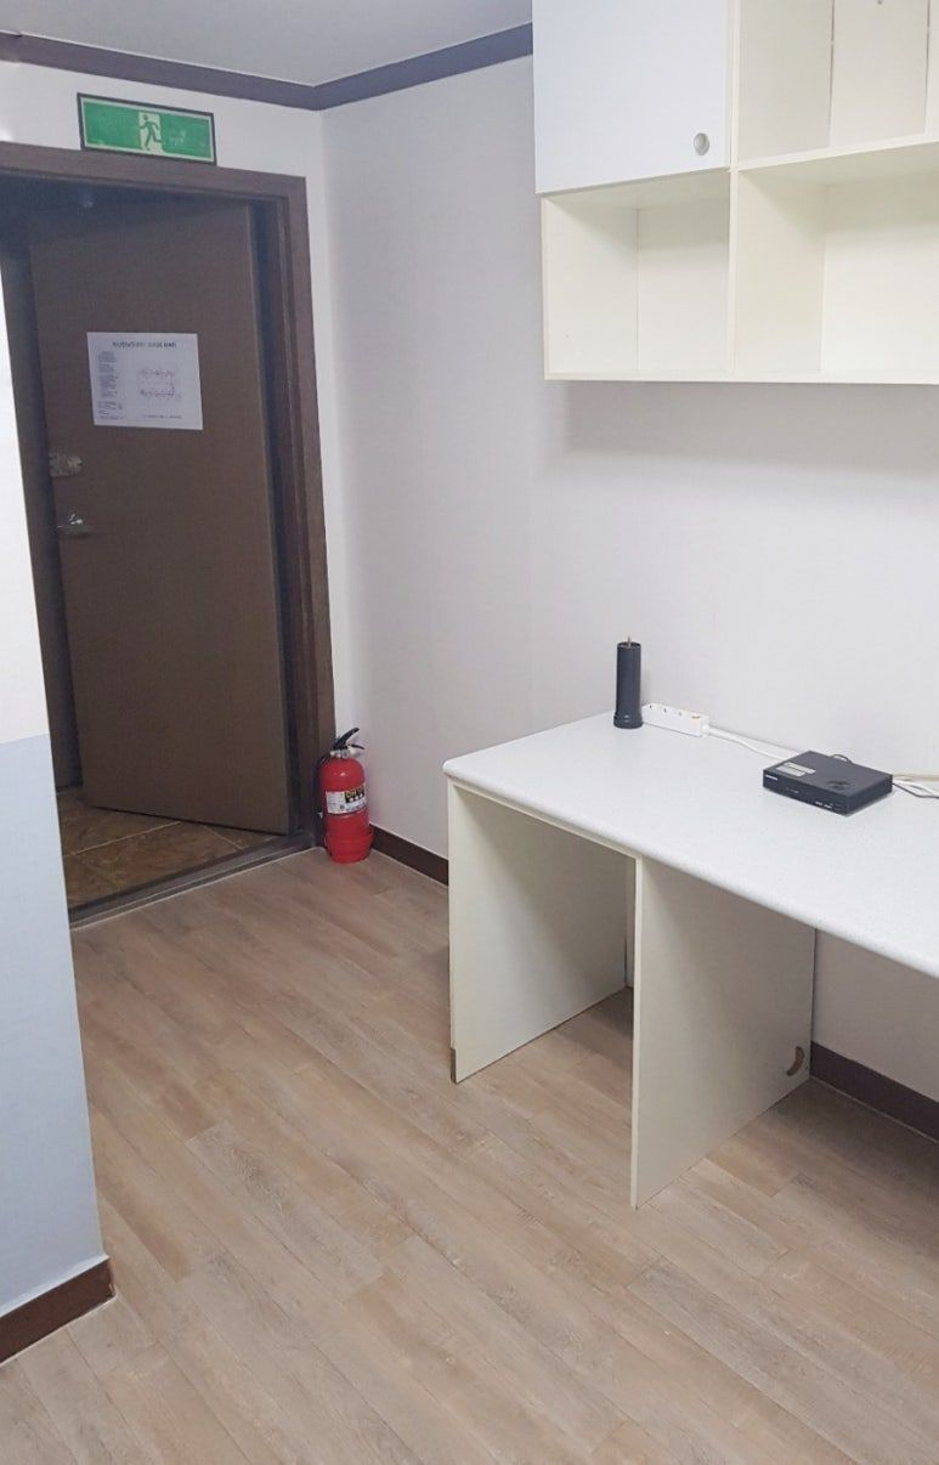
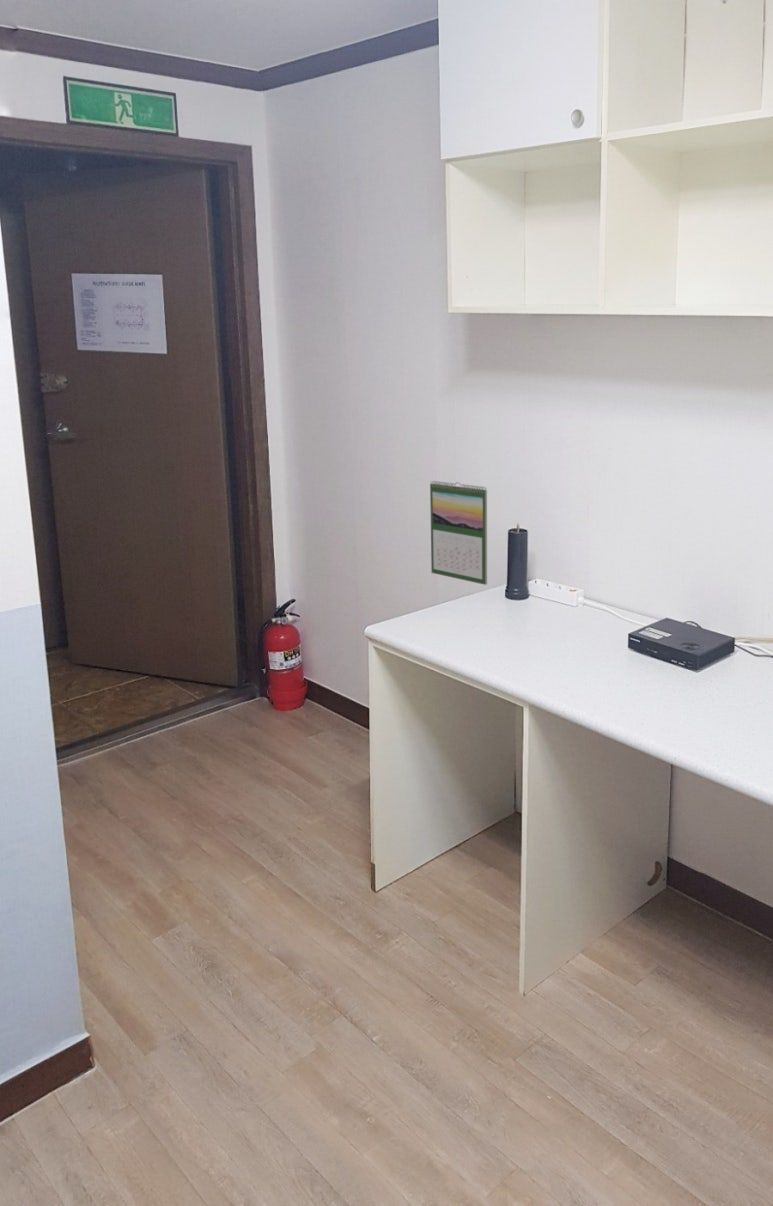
+ calendar (458, 530)
